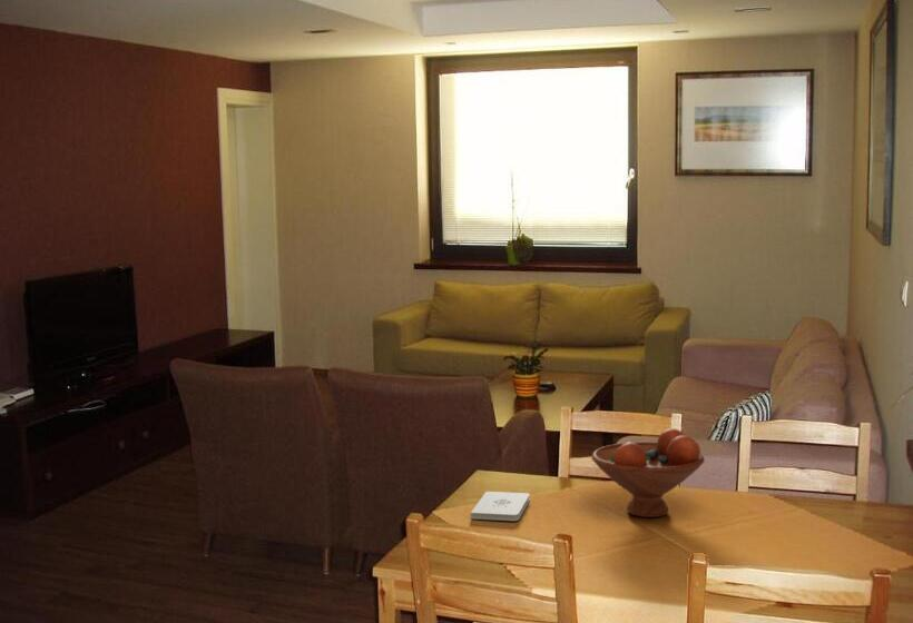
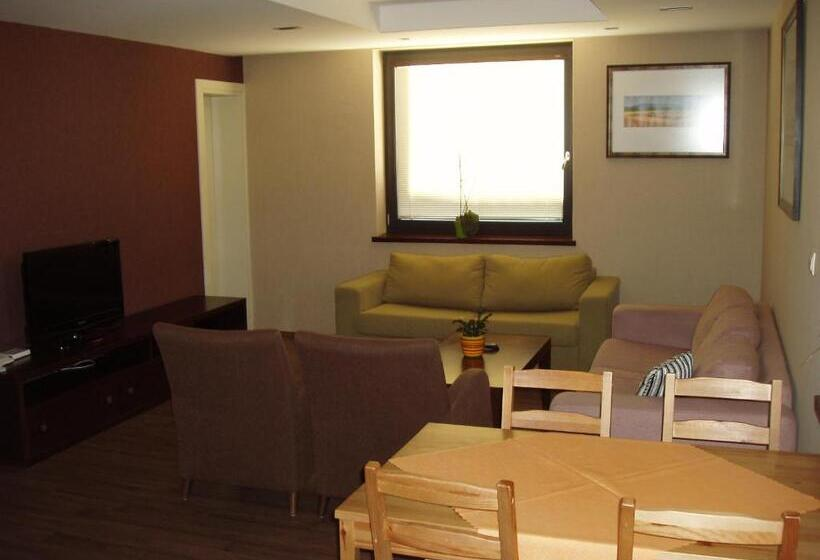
- notepad (501, 505)
- fruit bowl (647, 472)
